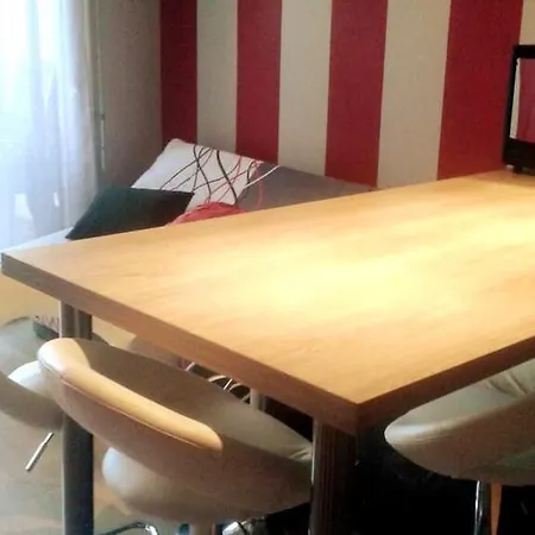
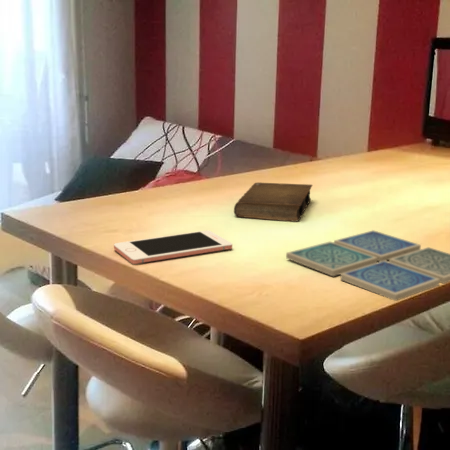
+ book (274, 199)
+ drink coaster (382, 261)
+ cell phone (173, 246)
